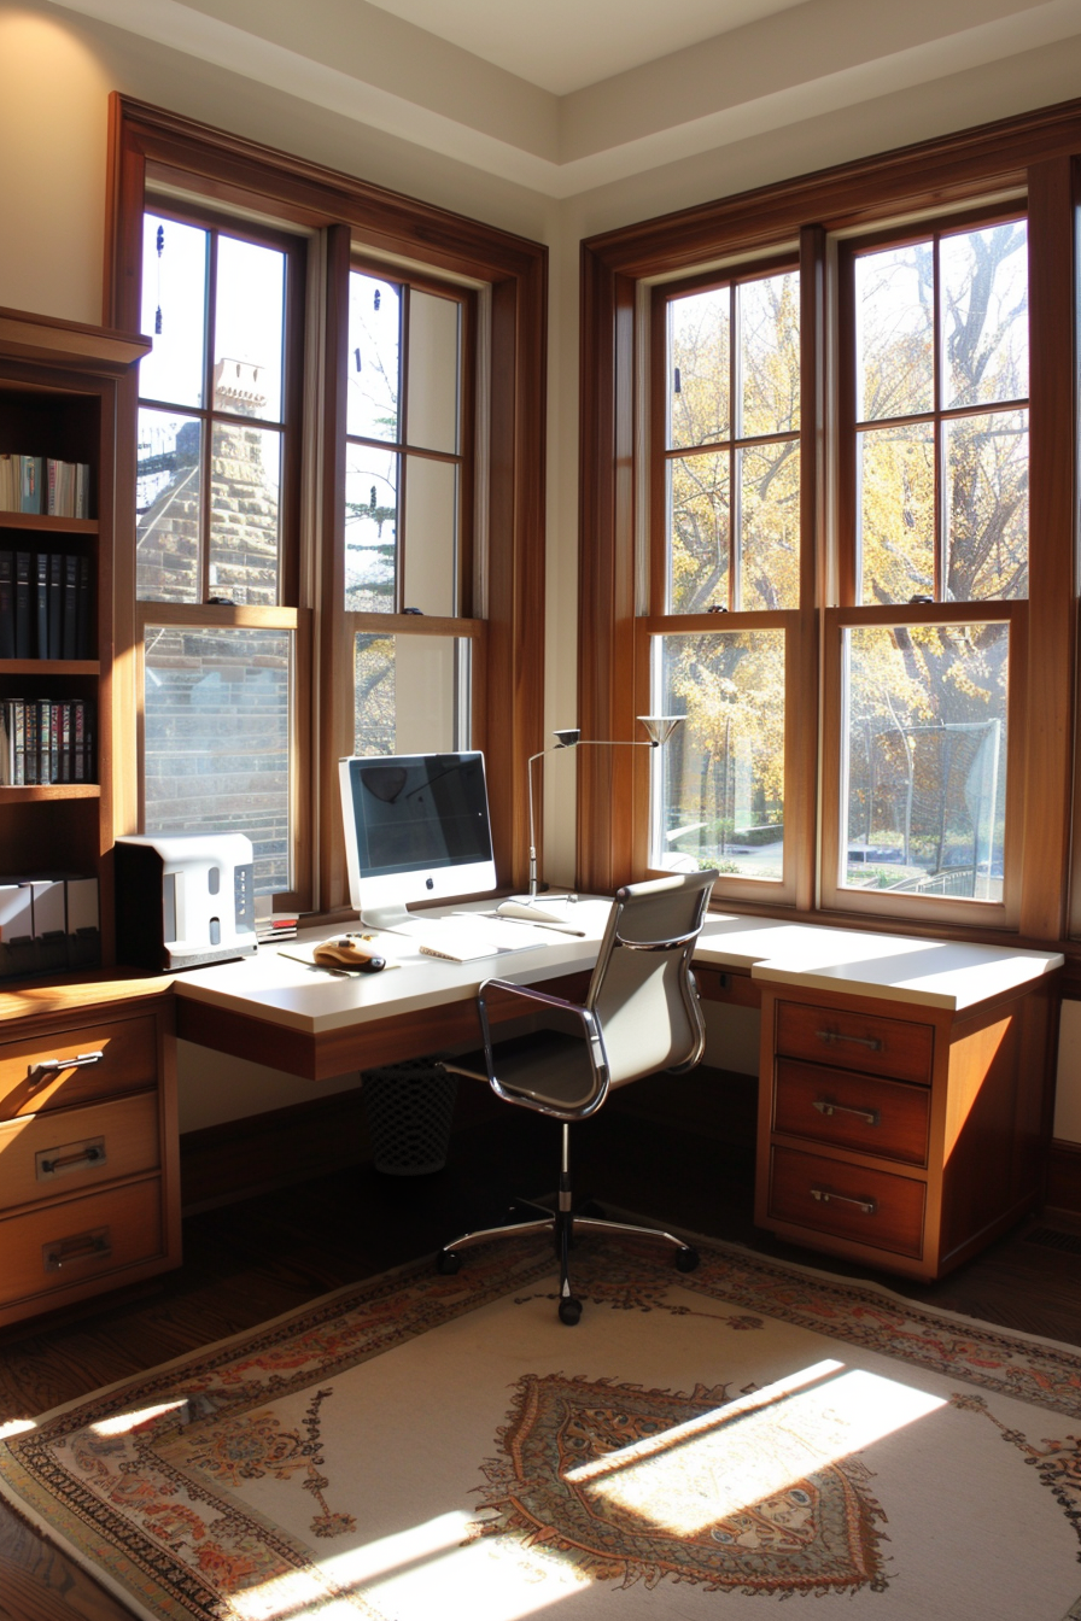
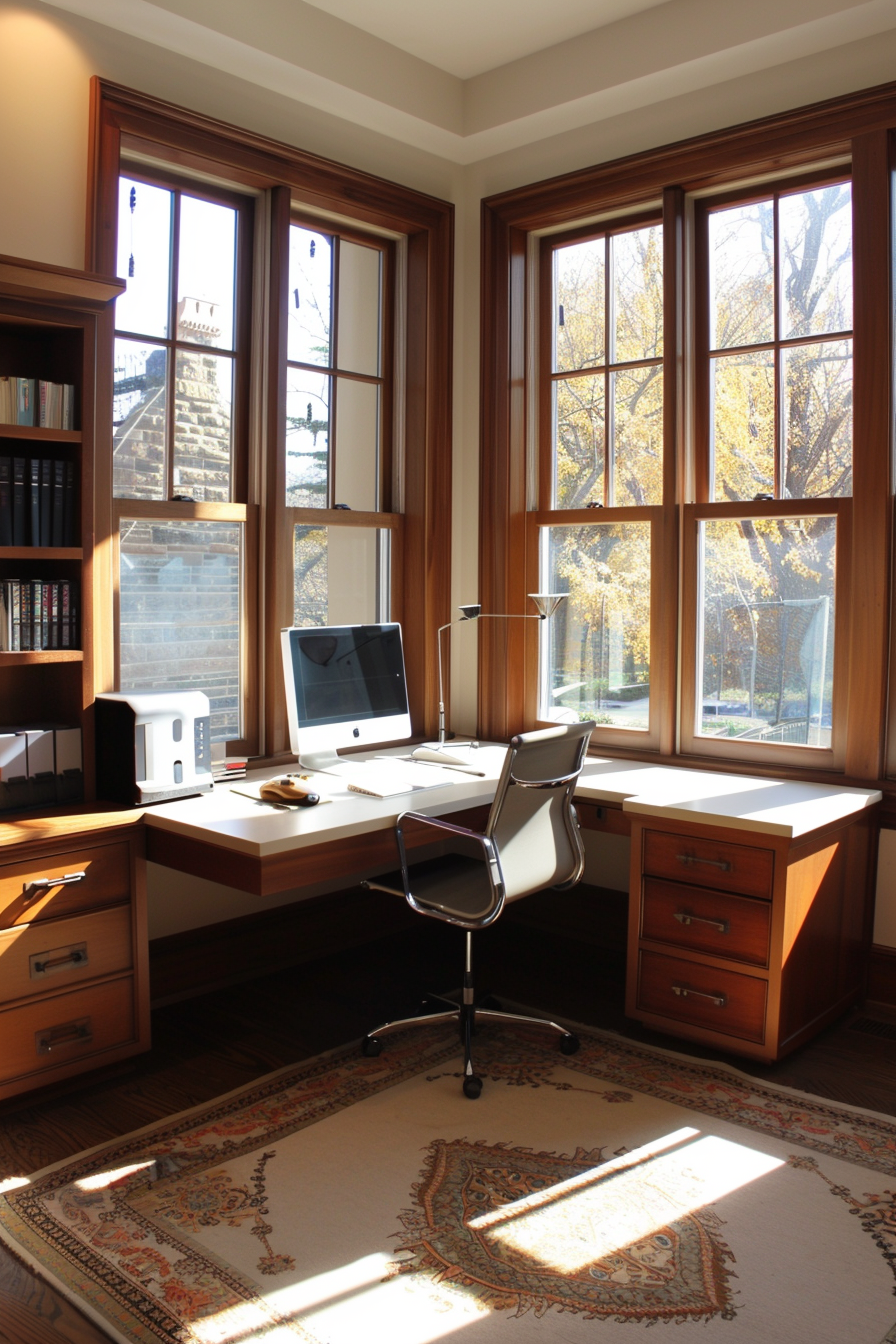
- wastebasket (409, 1112)
